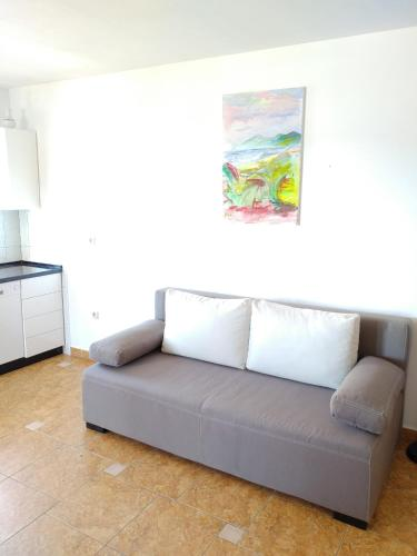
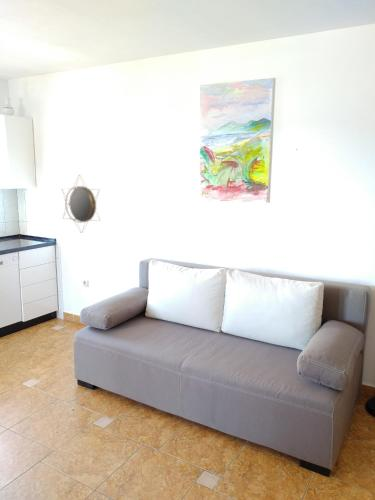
+ home mirror (80, 204)
